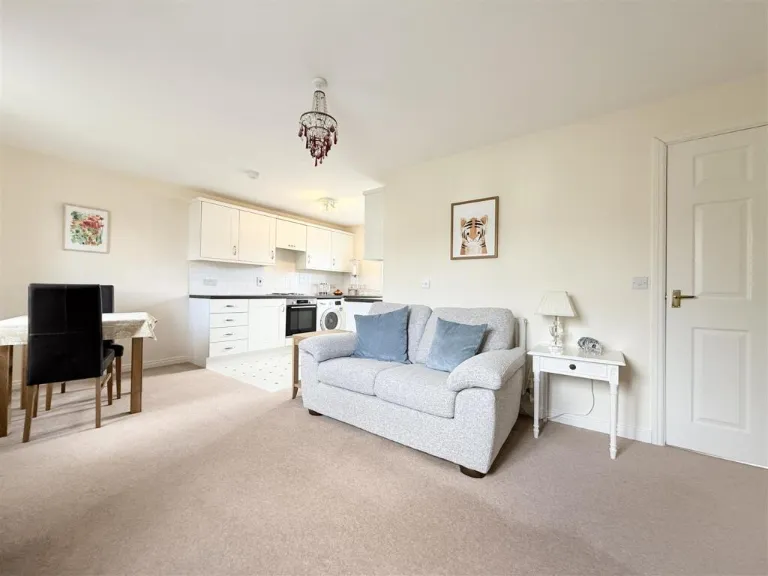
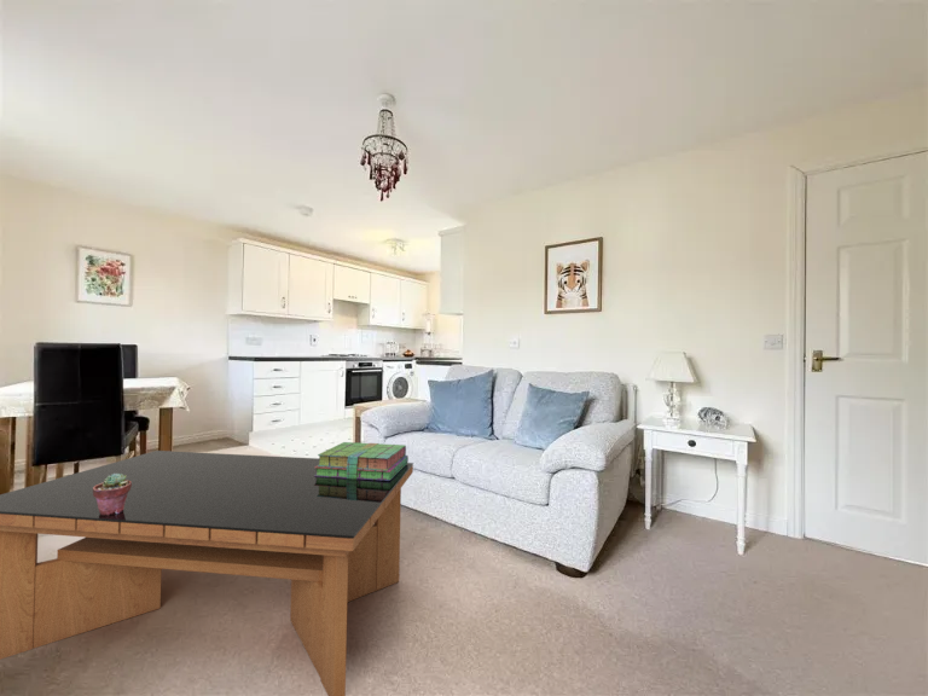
+ coffee table (225, 547)
+ potted succulent (112, 492)
+ stack of books (364, 458)
